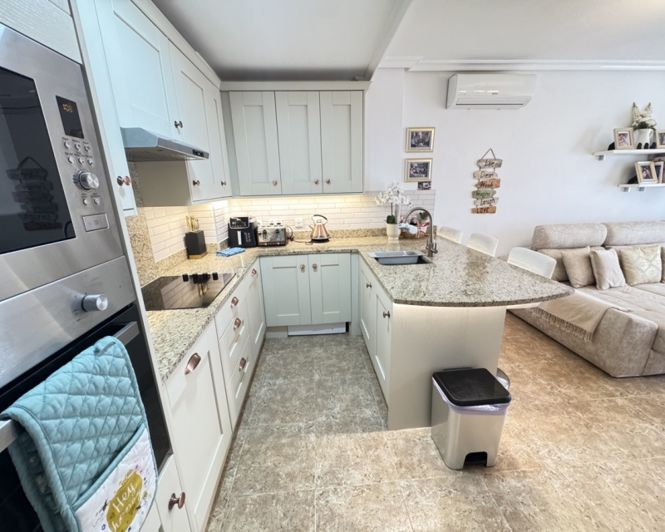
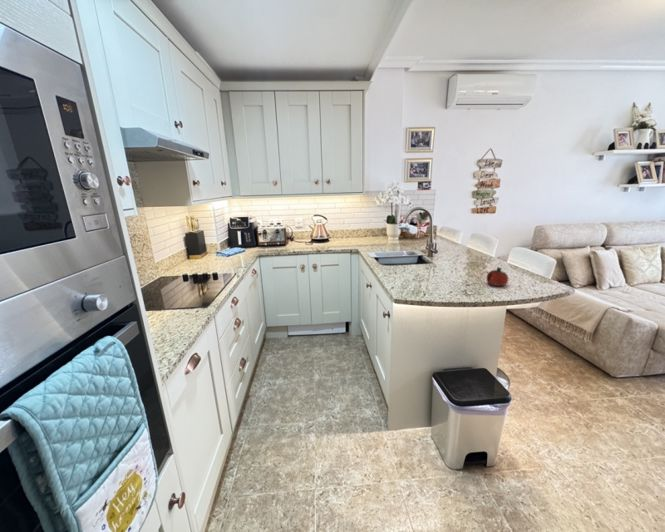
+ fruit (497, 275)
